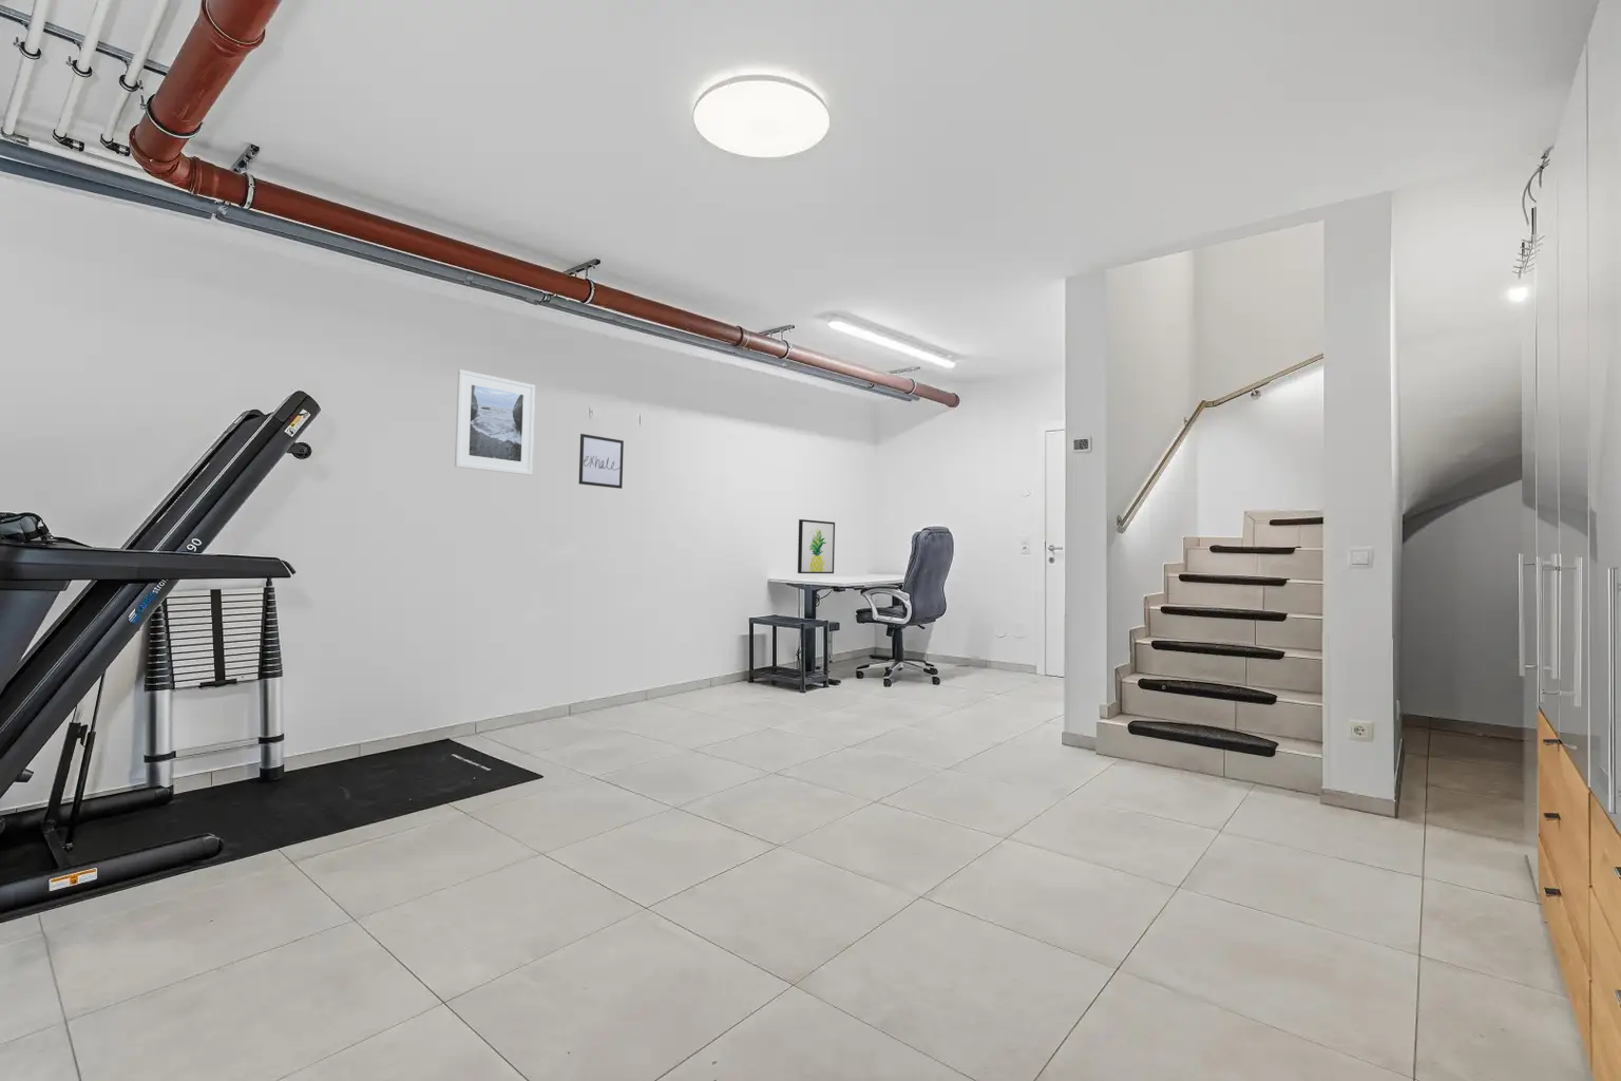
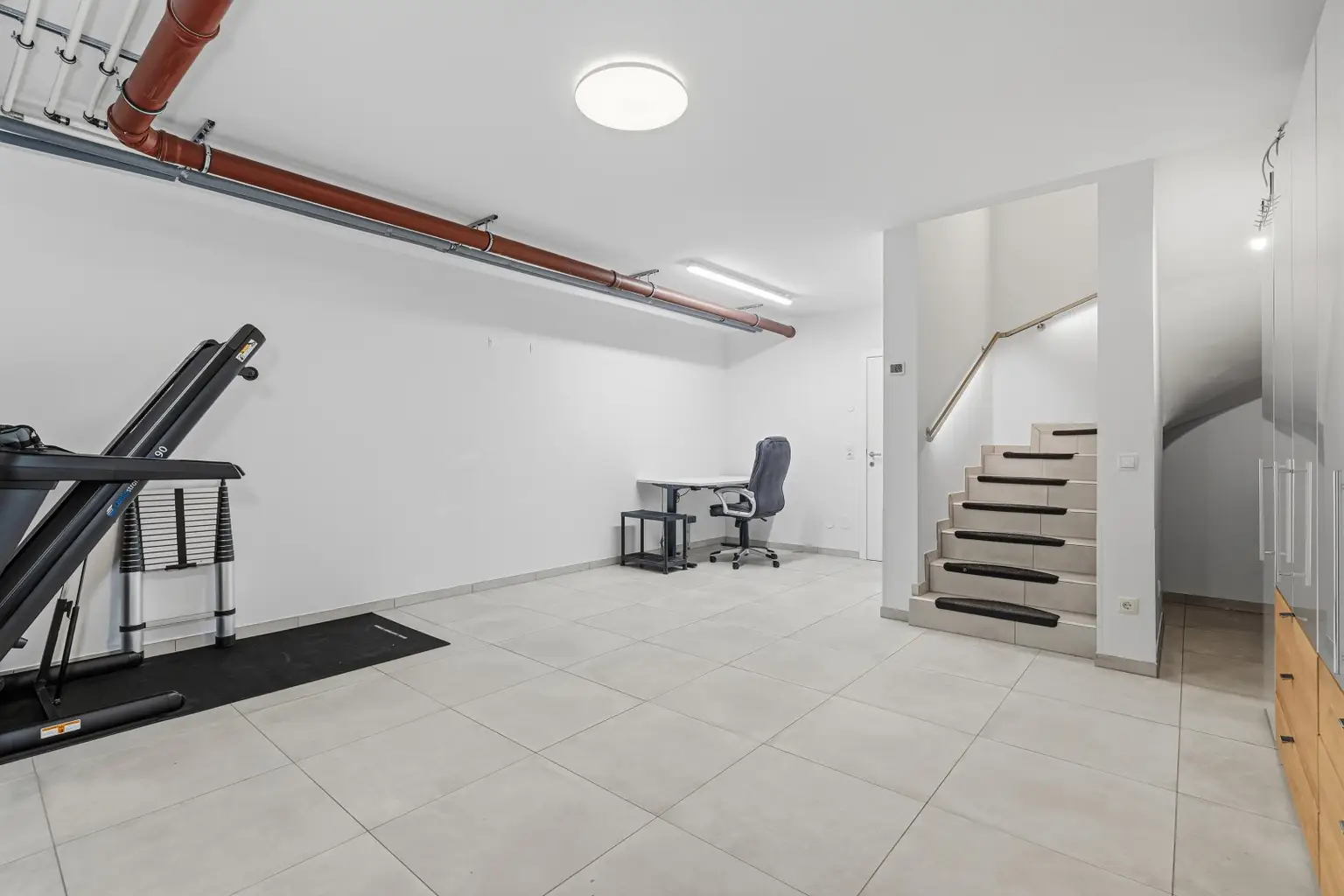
- wall art (815, 547)
- wall art (602, 461)
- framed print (496, 423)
